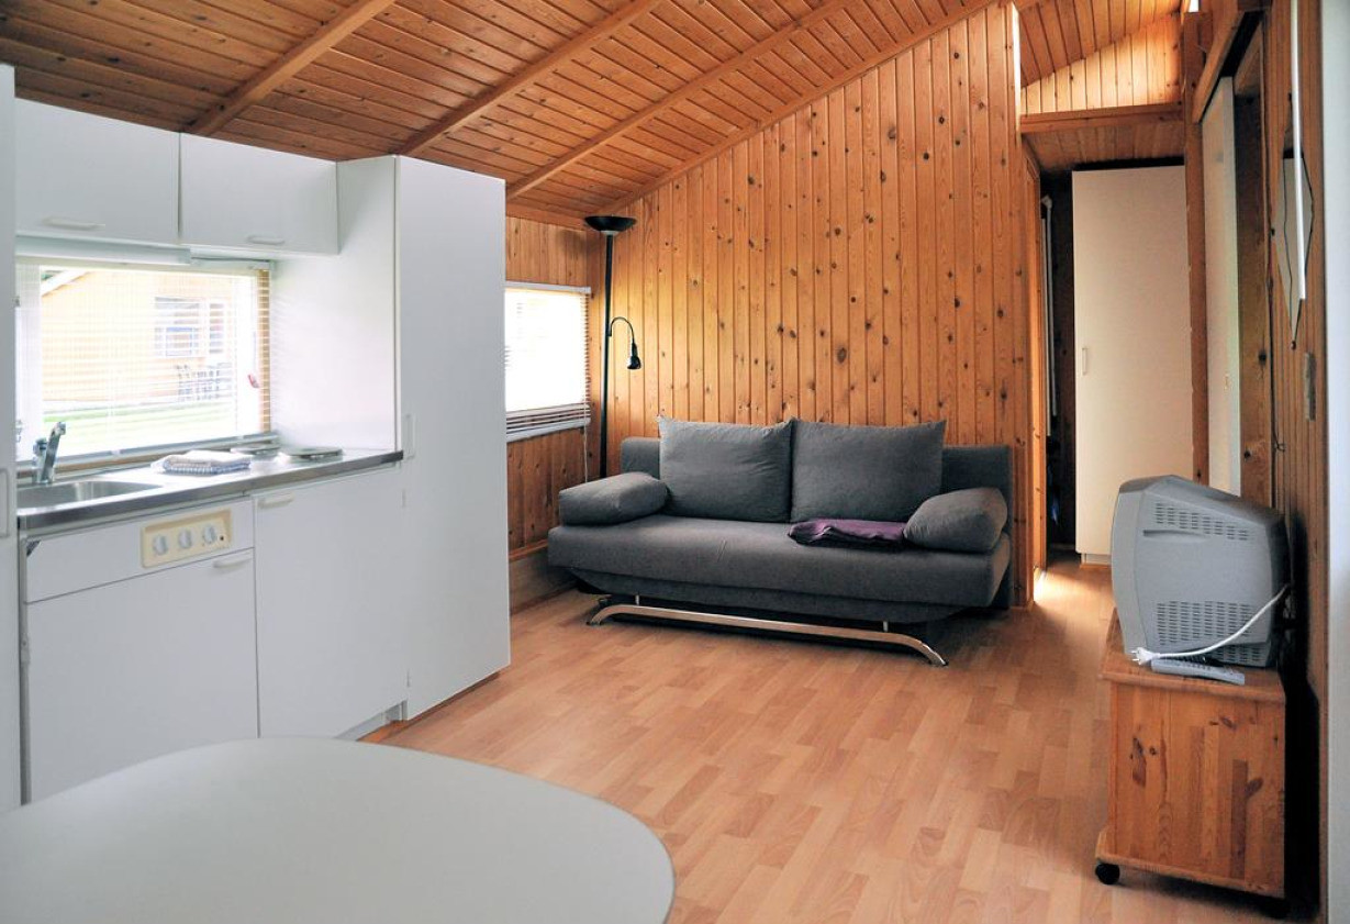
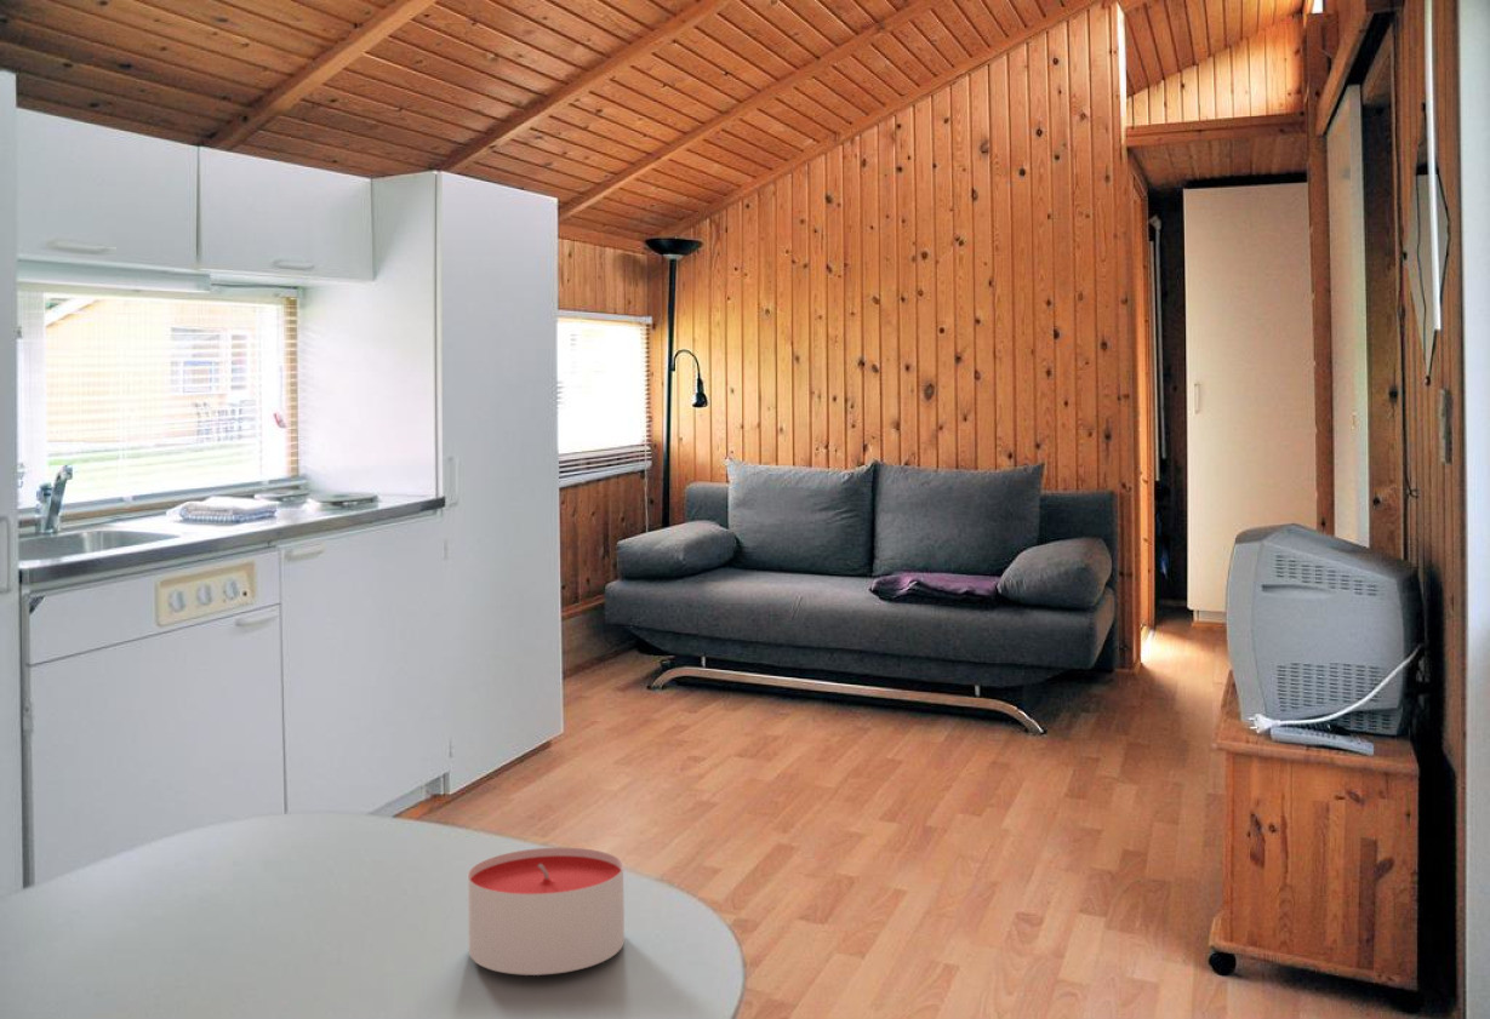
+ candle (547, 904)
